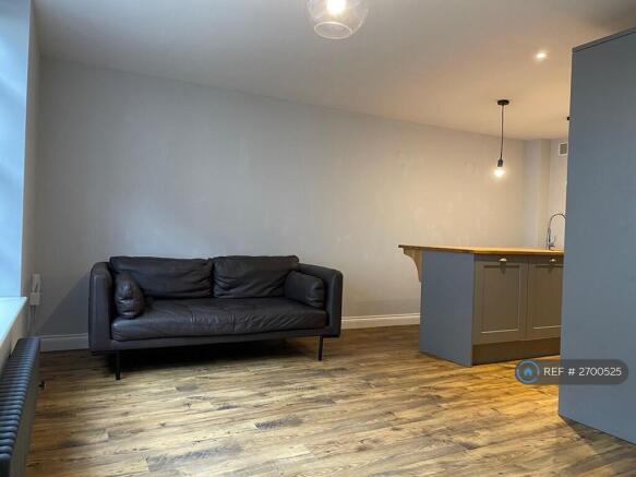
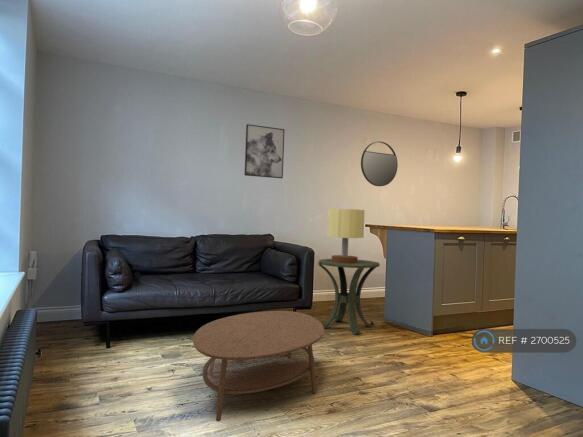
+ coffee table (261, 356)
+ wall art (264, 151)
+ home mirror (379, 164)
+ side table (347, 294)
+ table lamp (345, 235)
